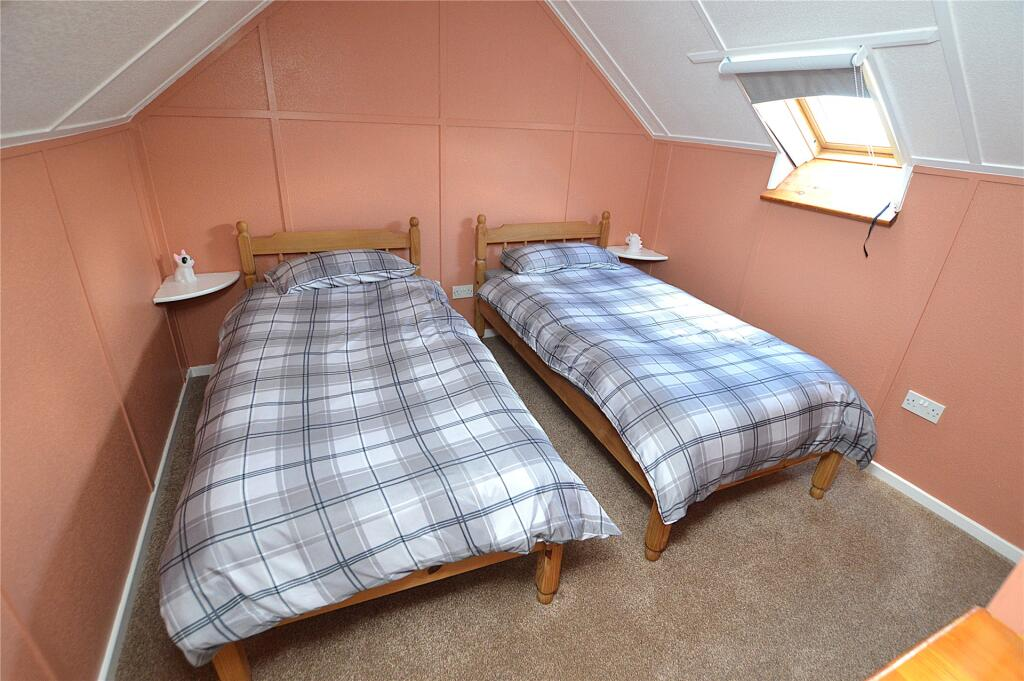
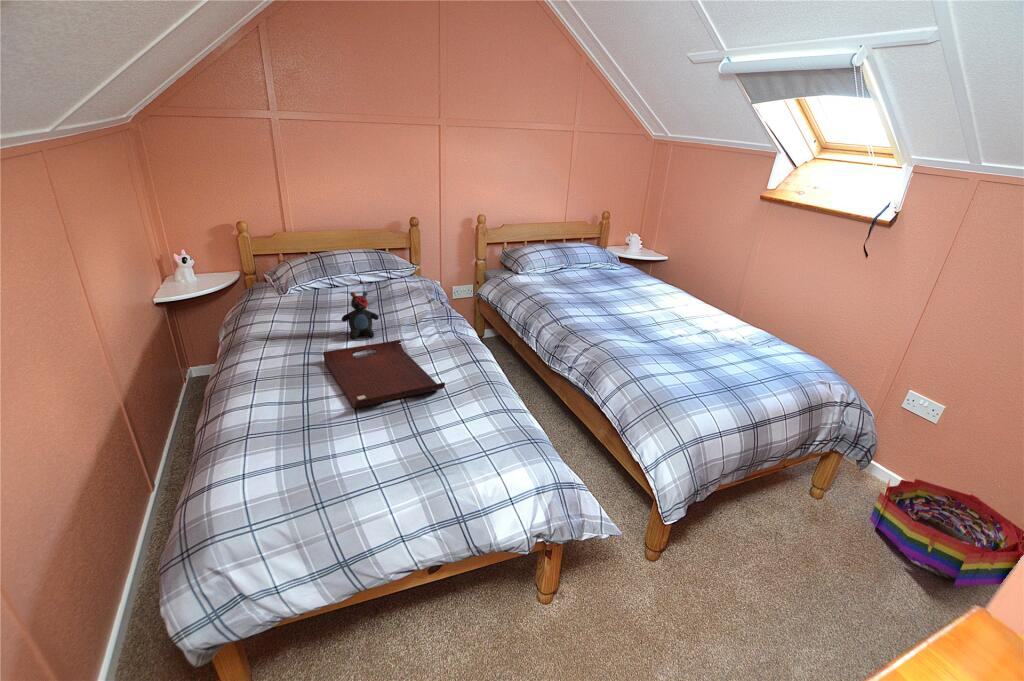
+ teddy bear (360, 314)
+ storage bin (942, 525)
+ serving tray (381, 371)
